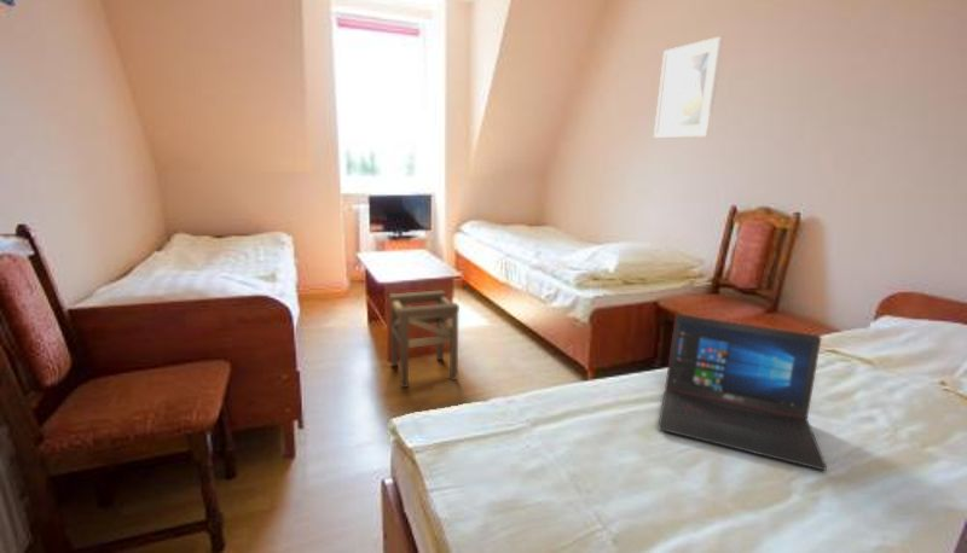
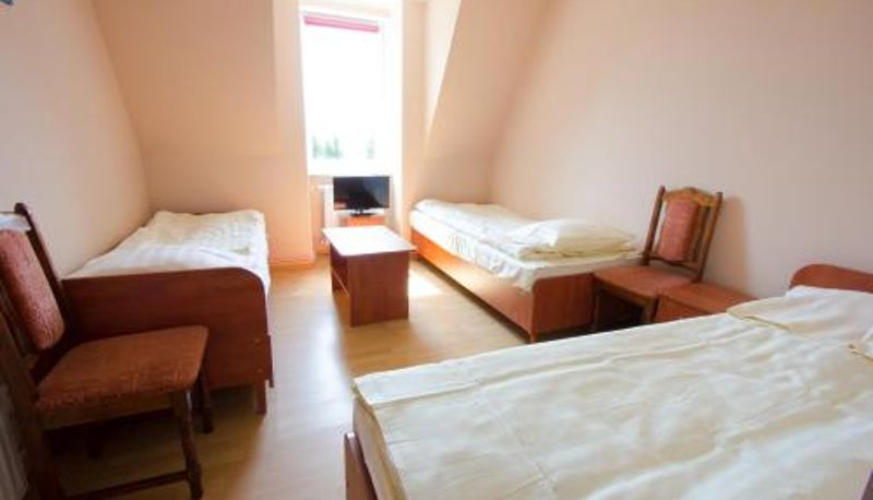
- laptop (741, 383)
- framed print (685, 92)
- stool (422, 338)
